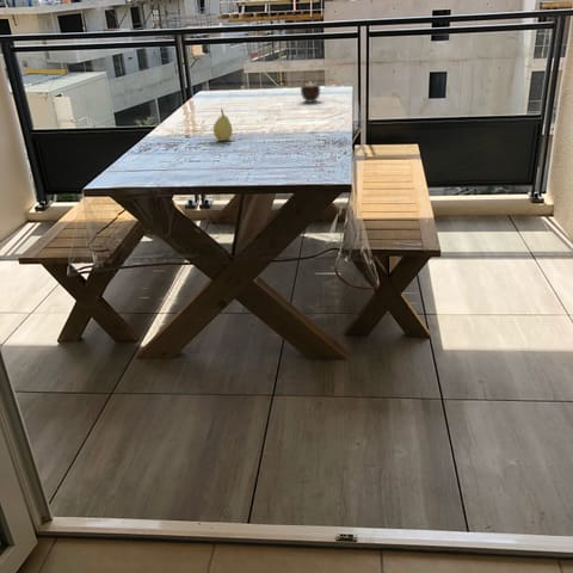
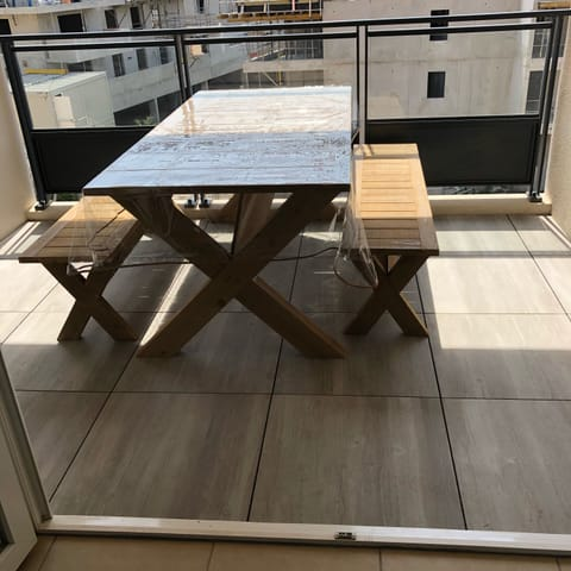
- candle (310, 91)
- fruit (222, 124)
